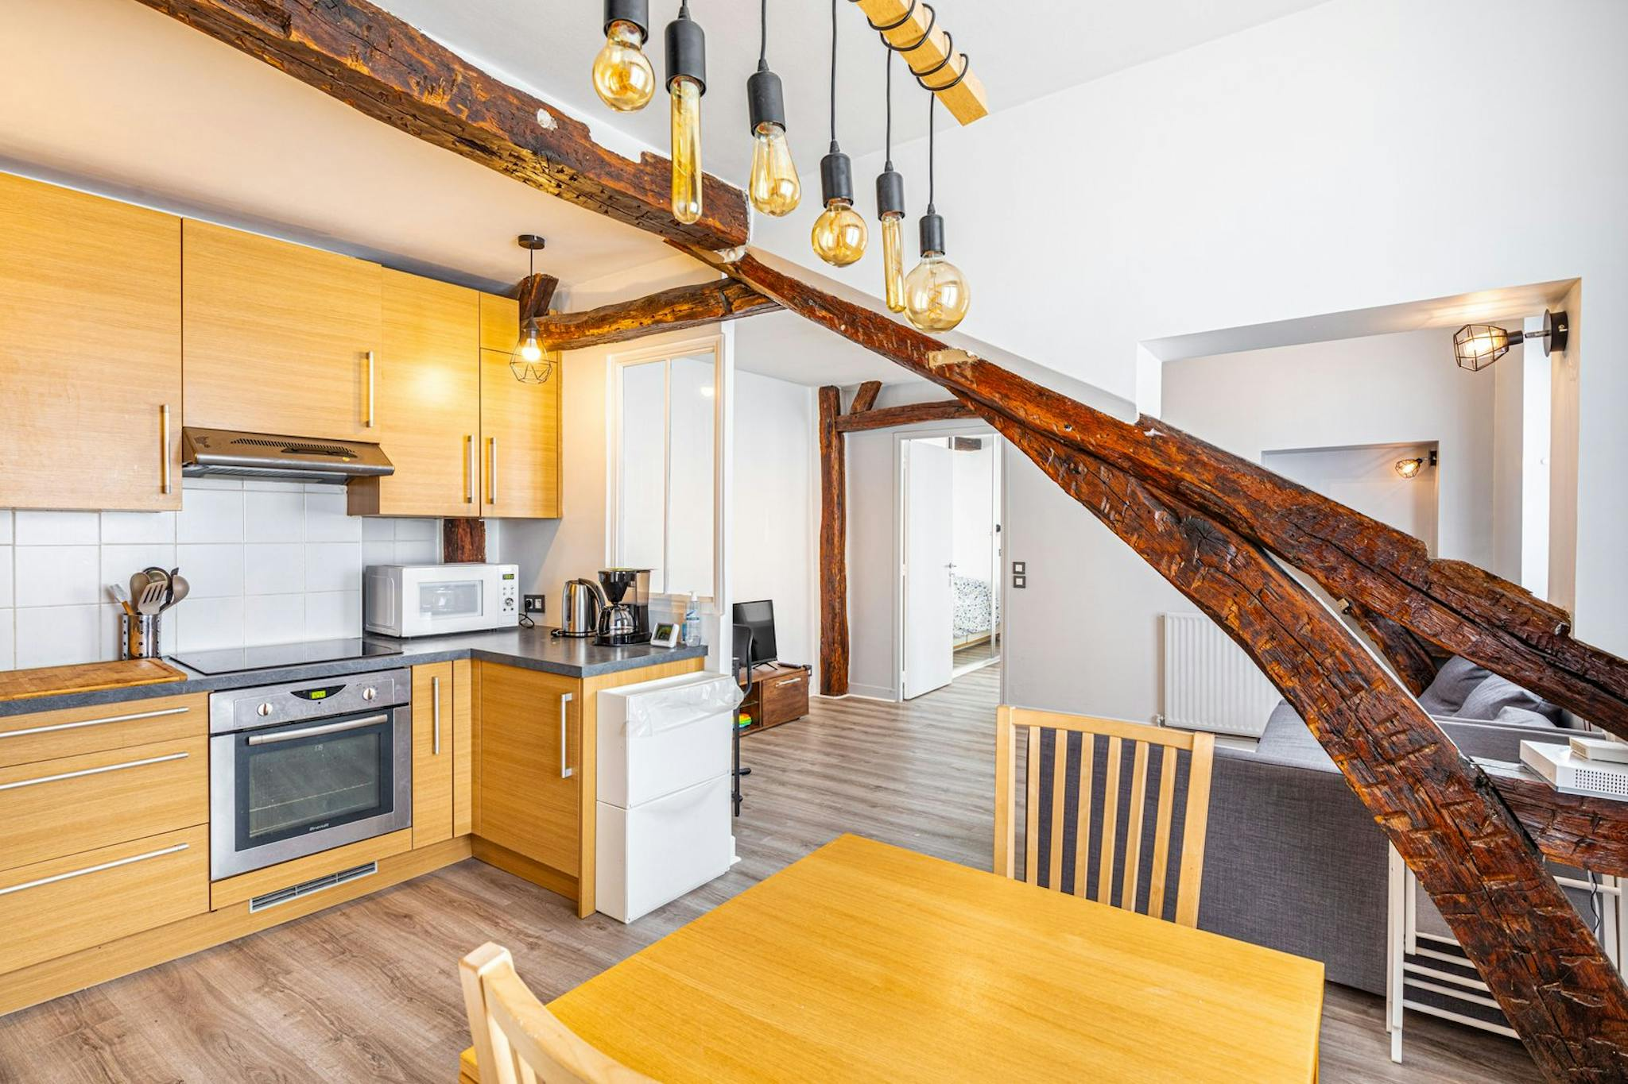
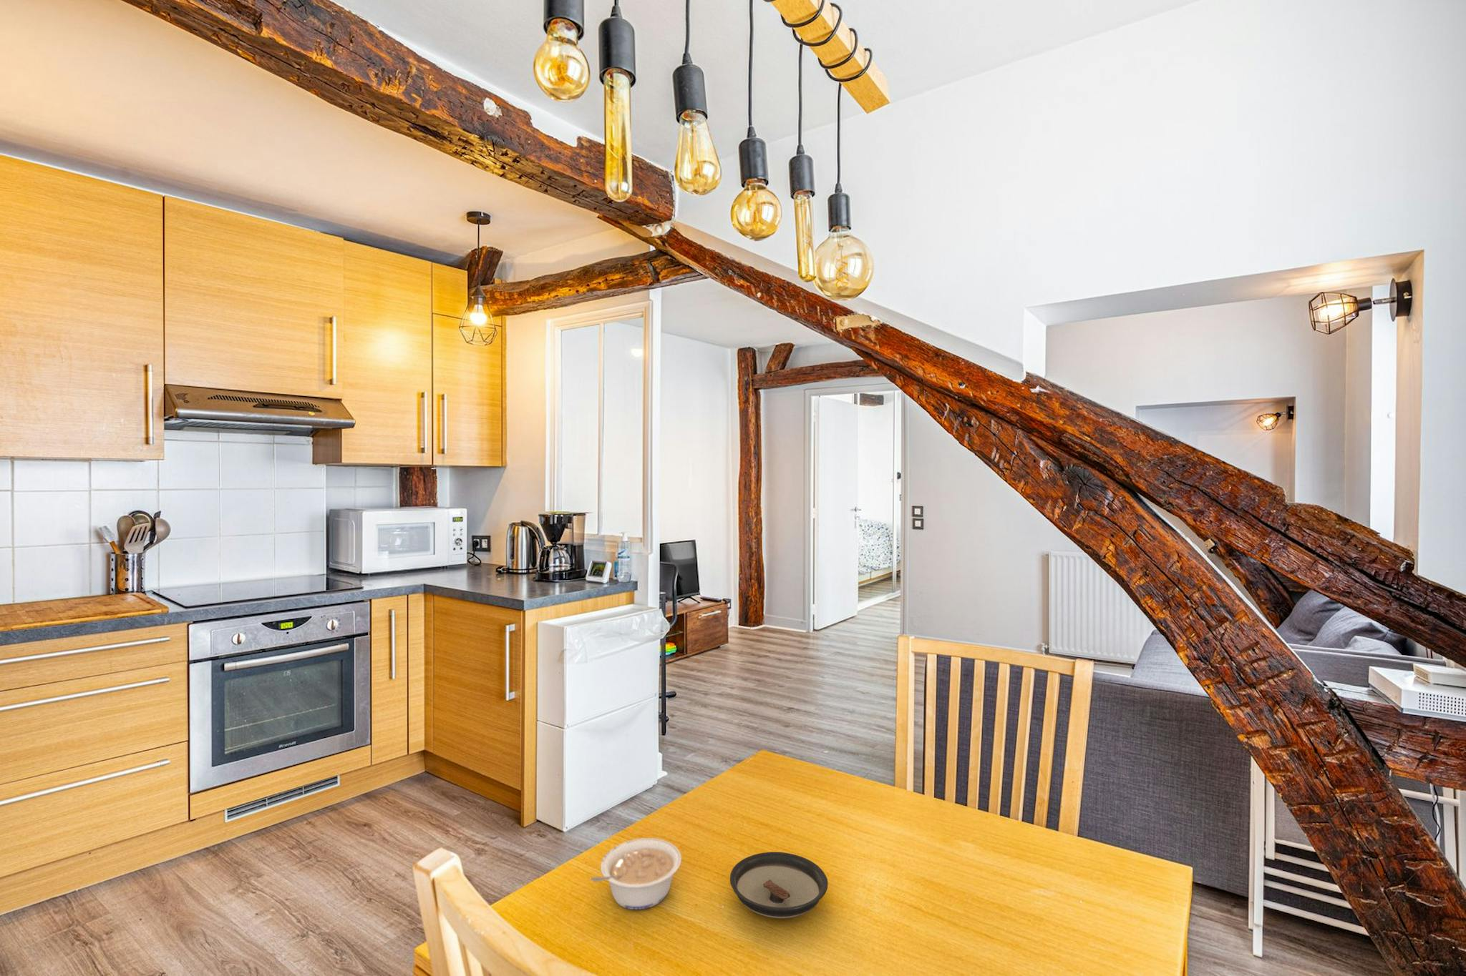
+ legume (640, 875)
+ saucer (778, 890)
